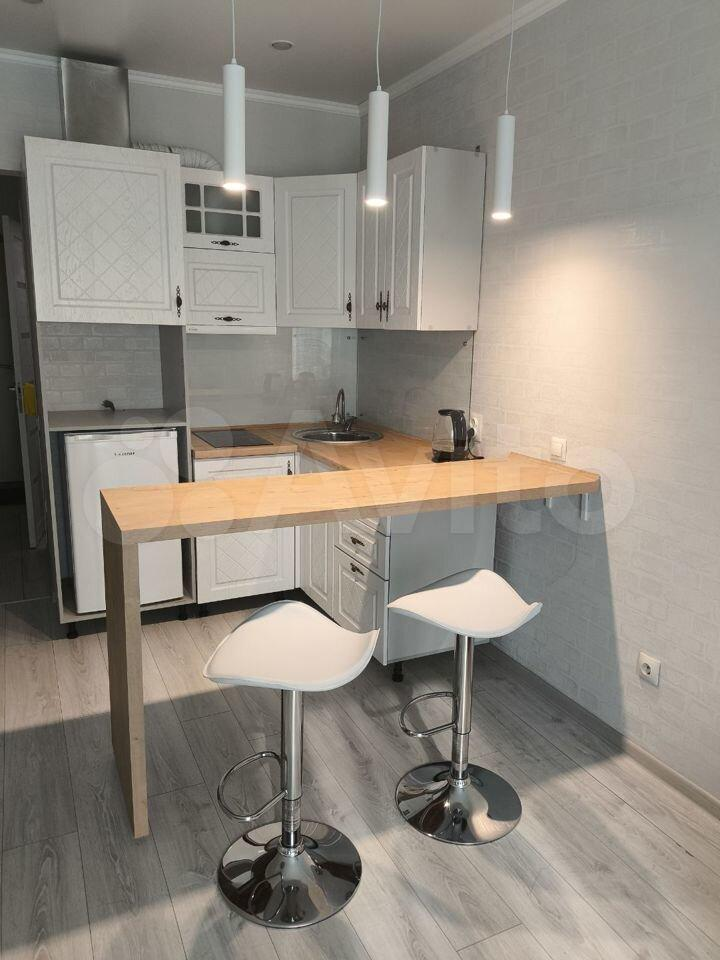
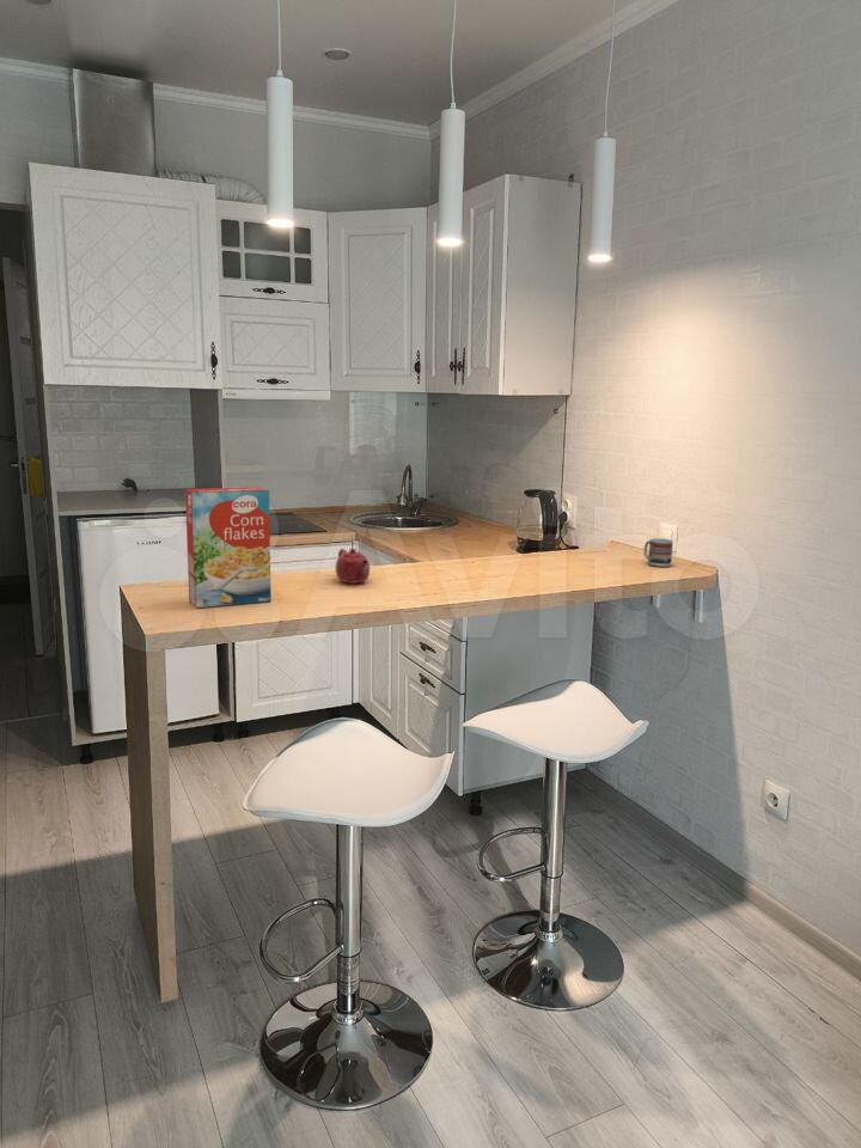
+ cereal box (228, 545)
+ cup (657, 551)
+ teapot (352, 564)
